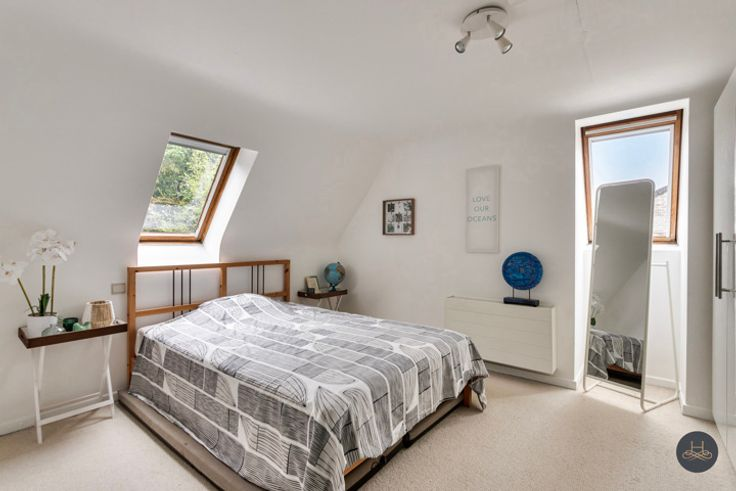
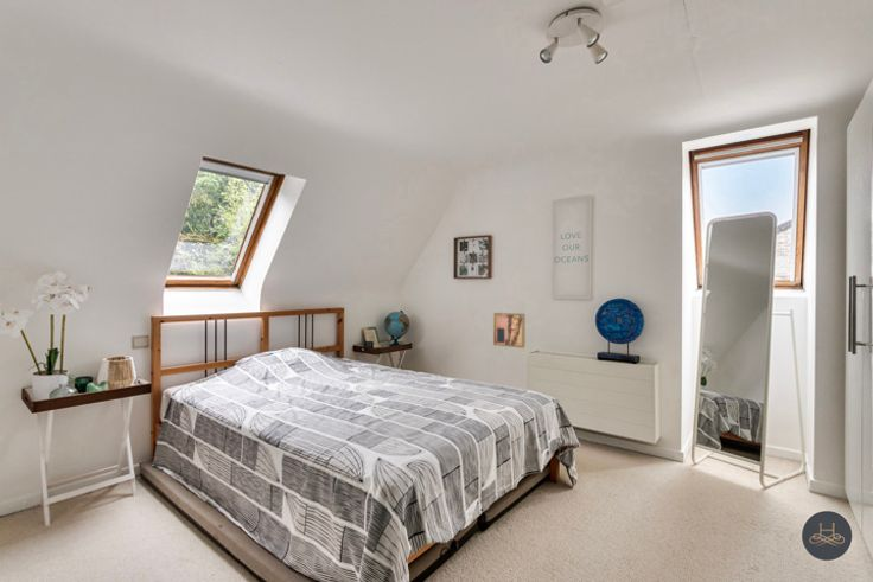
+ wall art (509, 330)
